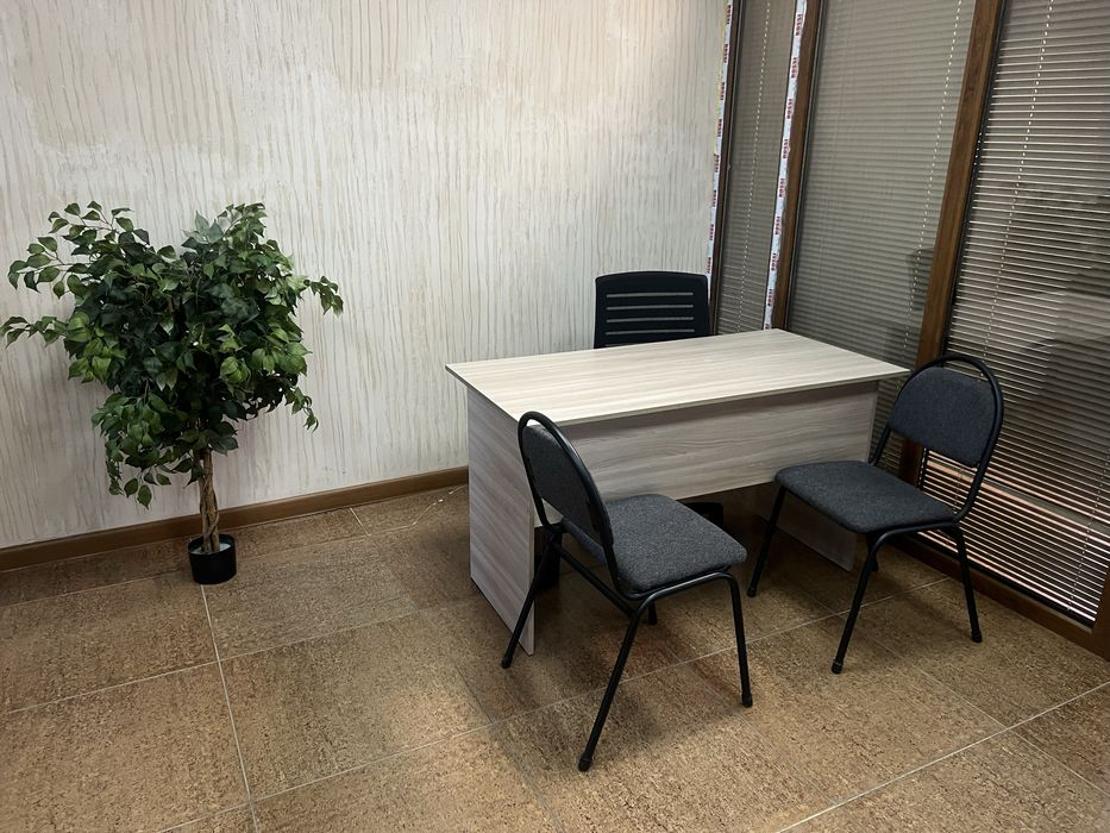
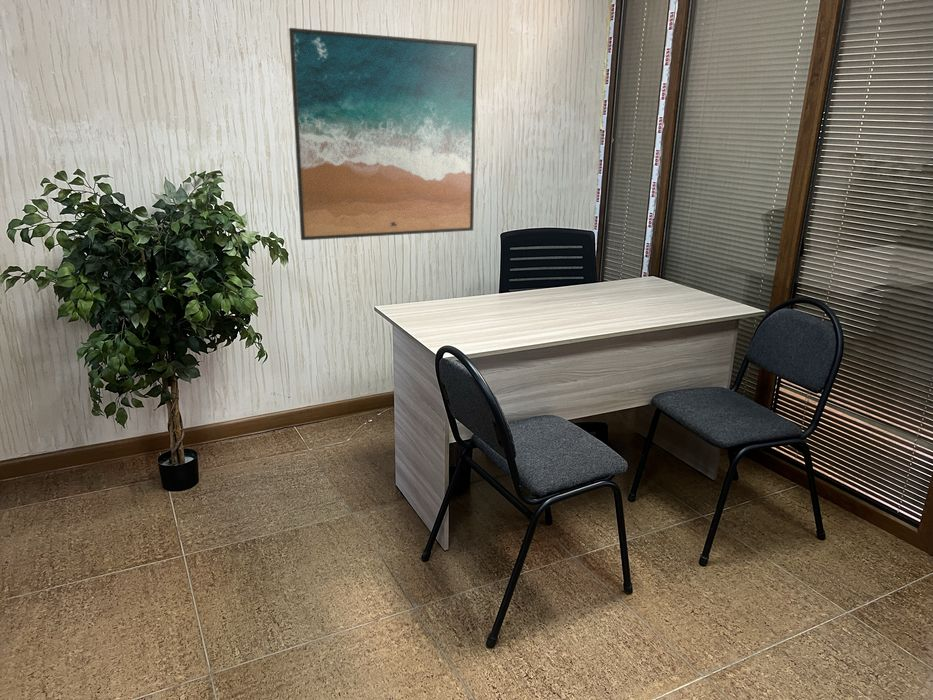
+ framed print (390, 139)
